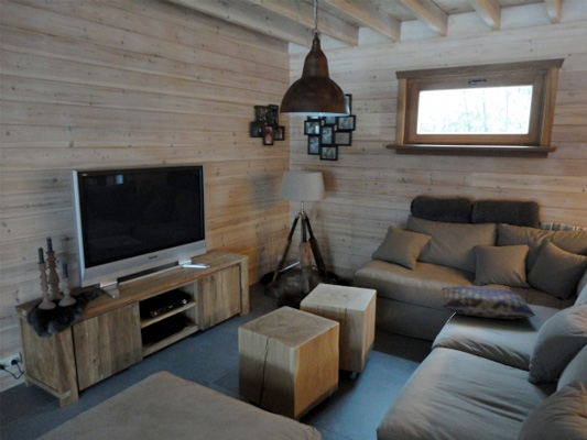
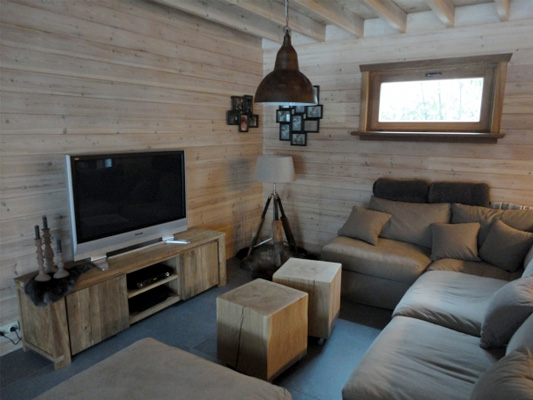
- cushion (483, 300)
